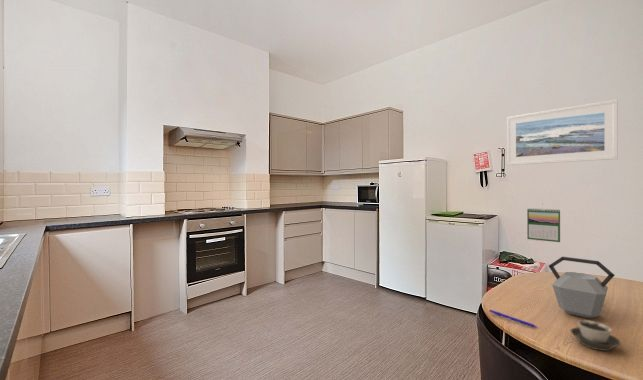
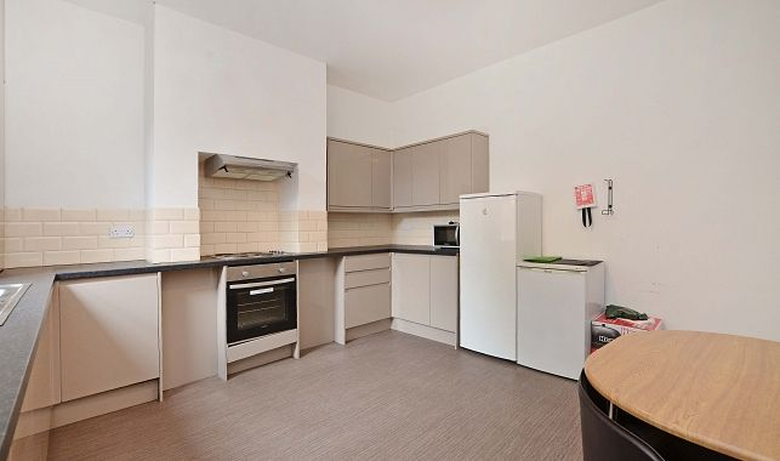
- kettle (582, 281)
- calendar (543, 224)
- pen (512, 318)
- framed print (556, 135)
- cup (594, 335)
